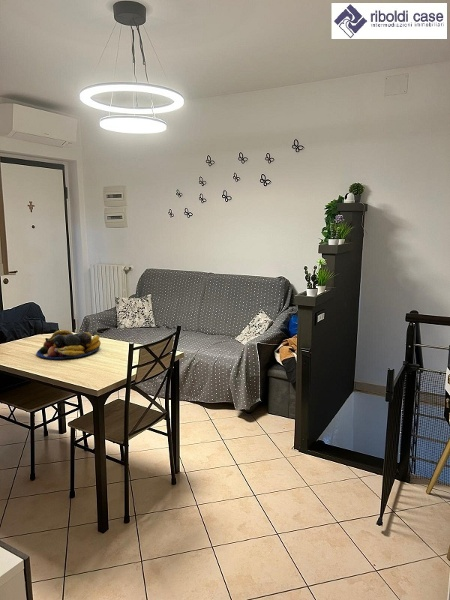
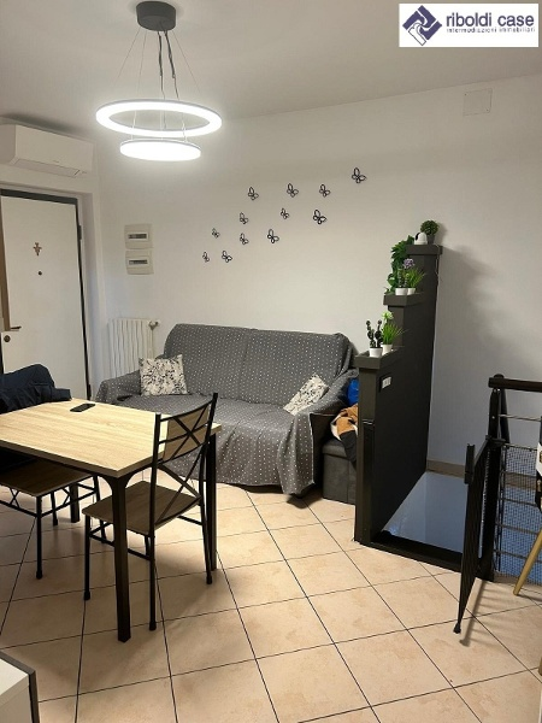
- fruit bowl (67, 340)
